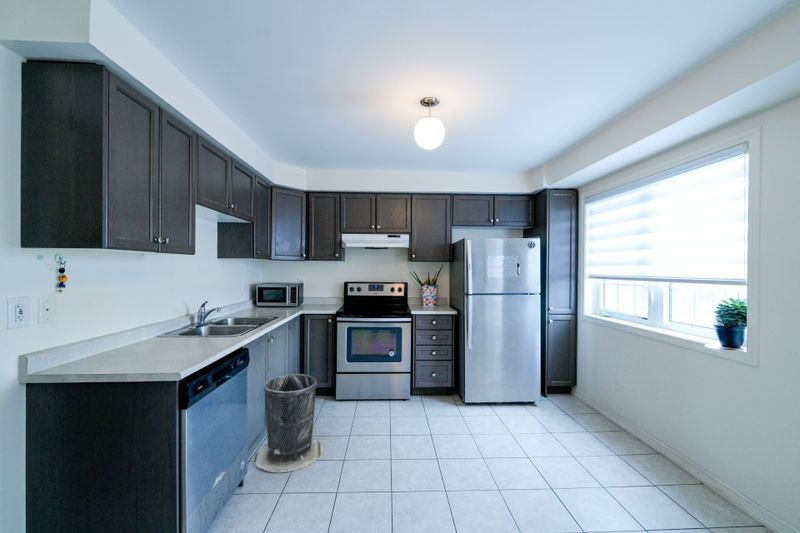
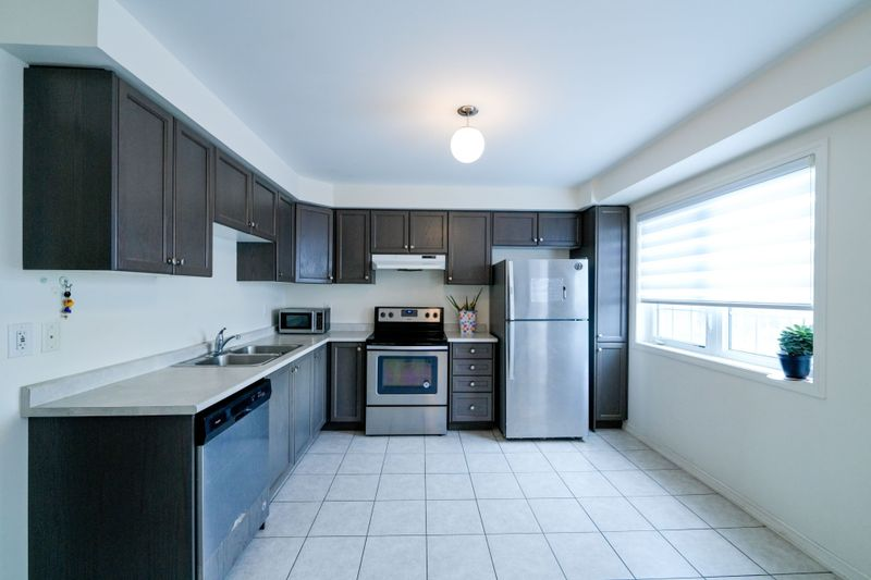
- trash can (289, 417)
